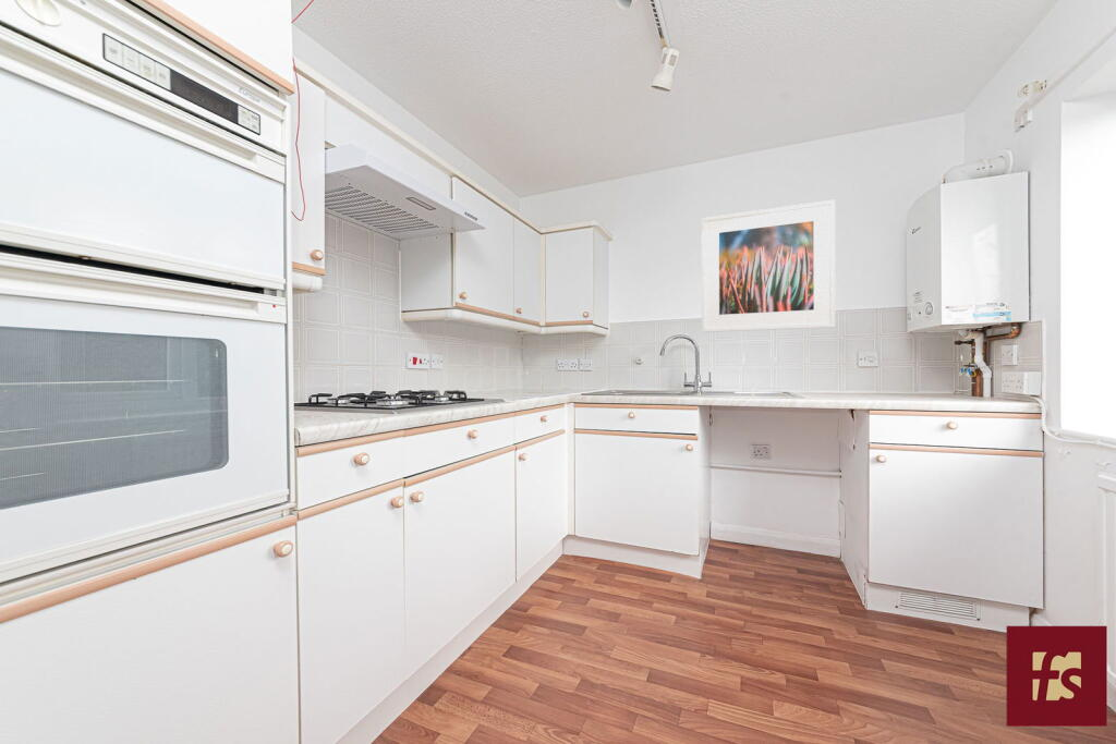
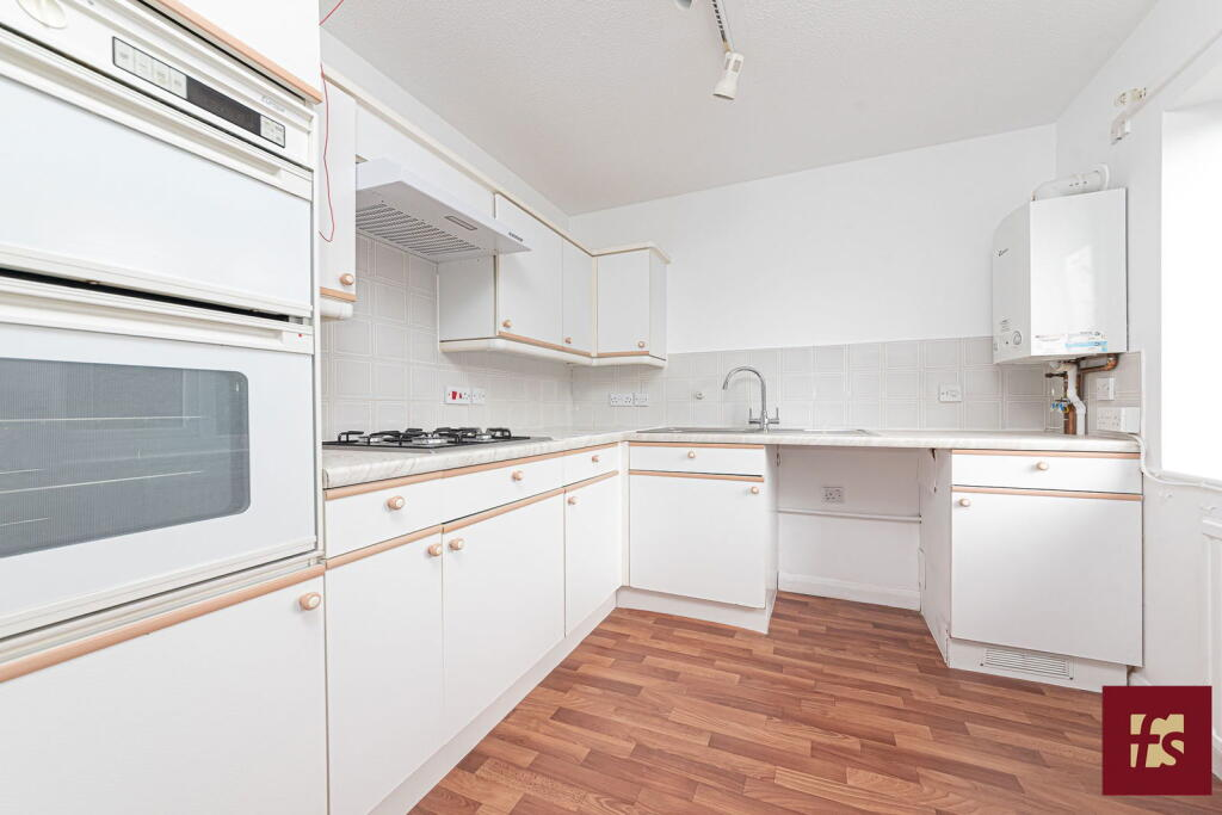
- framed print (764, 269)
